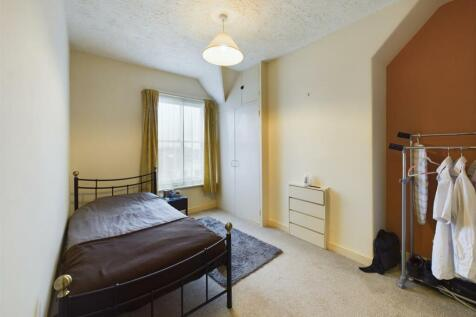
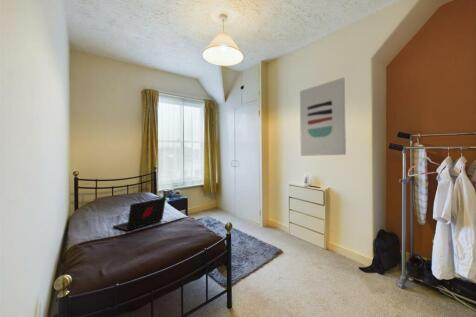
+ laptop (140, 211)
+ wall art (320, 120)
